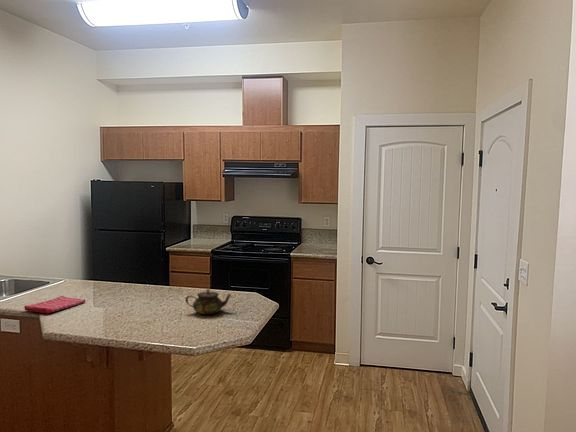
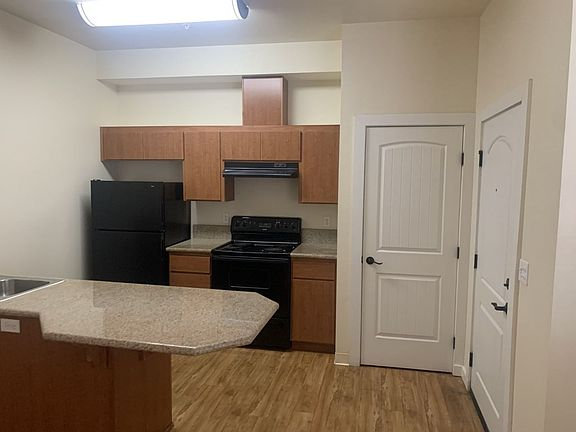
- dish towel (55, 304)
- teapot (208, 300)
